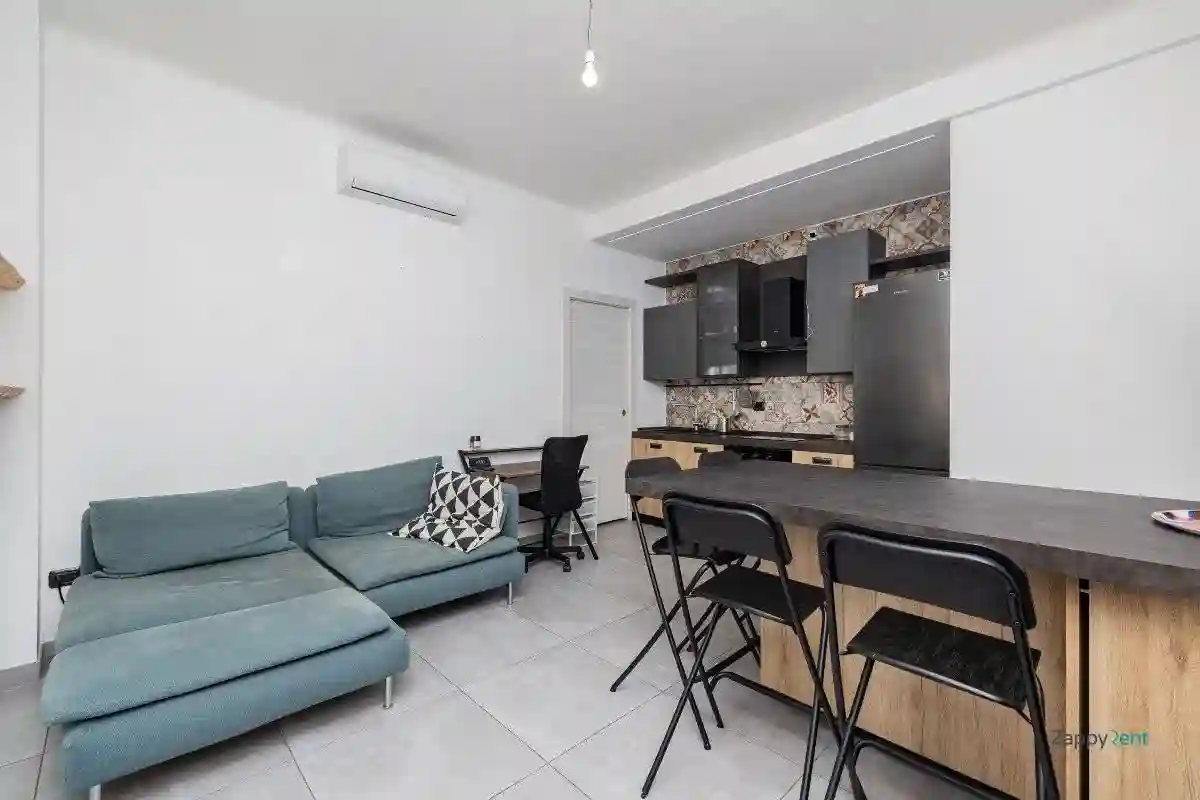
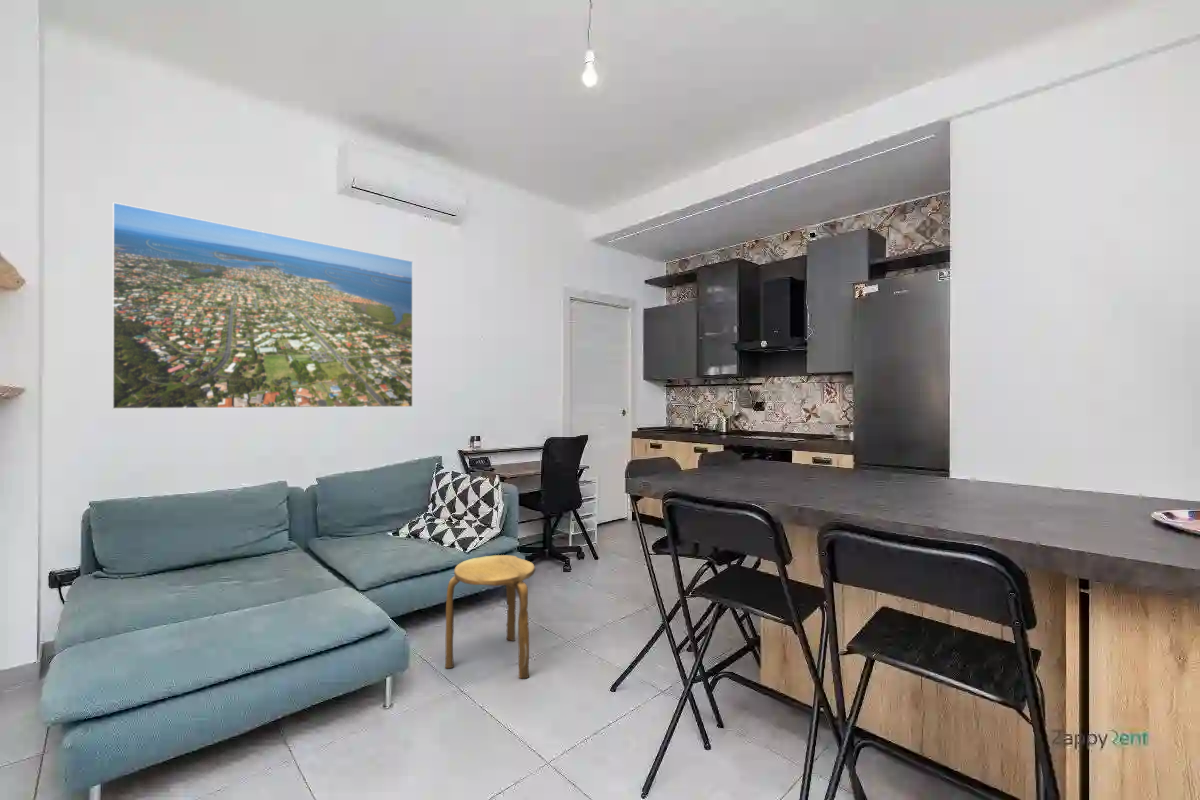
+ stool (507, 611)
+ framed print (288, 322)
